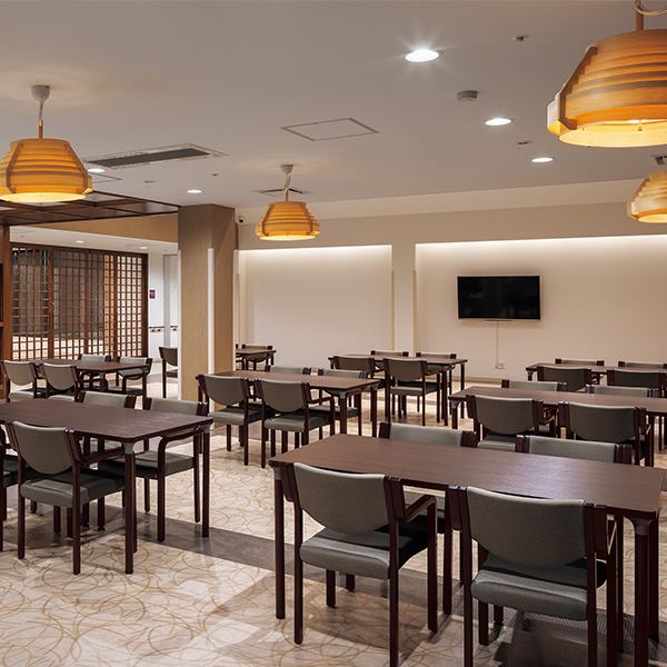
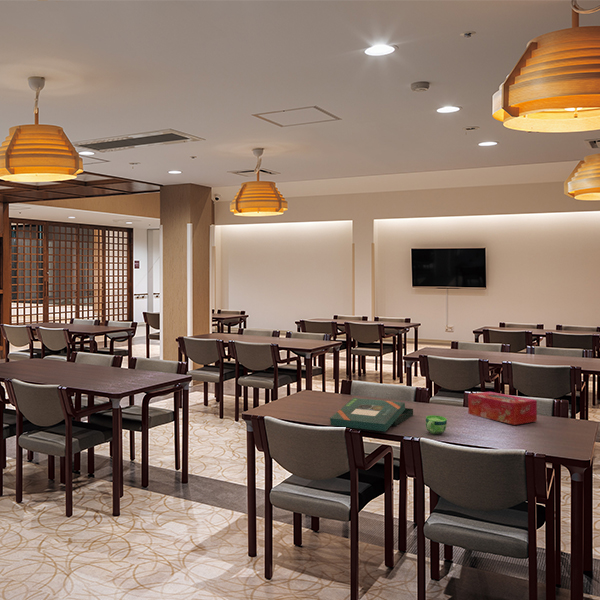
+ cup (435, 425)
+ board game (373, 411)
+ tissue box (501, 407)
